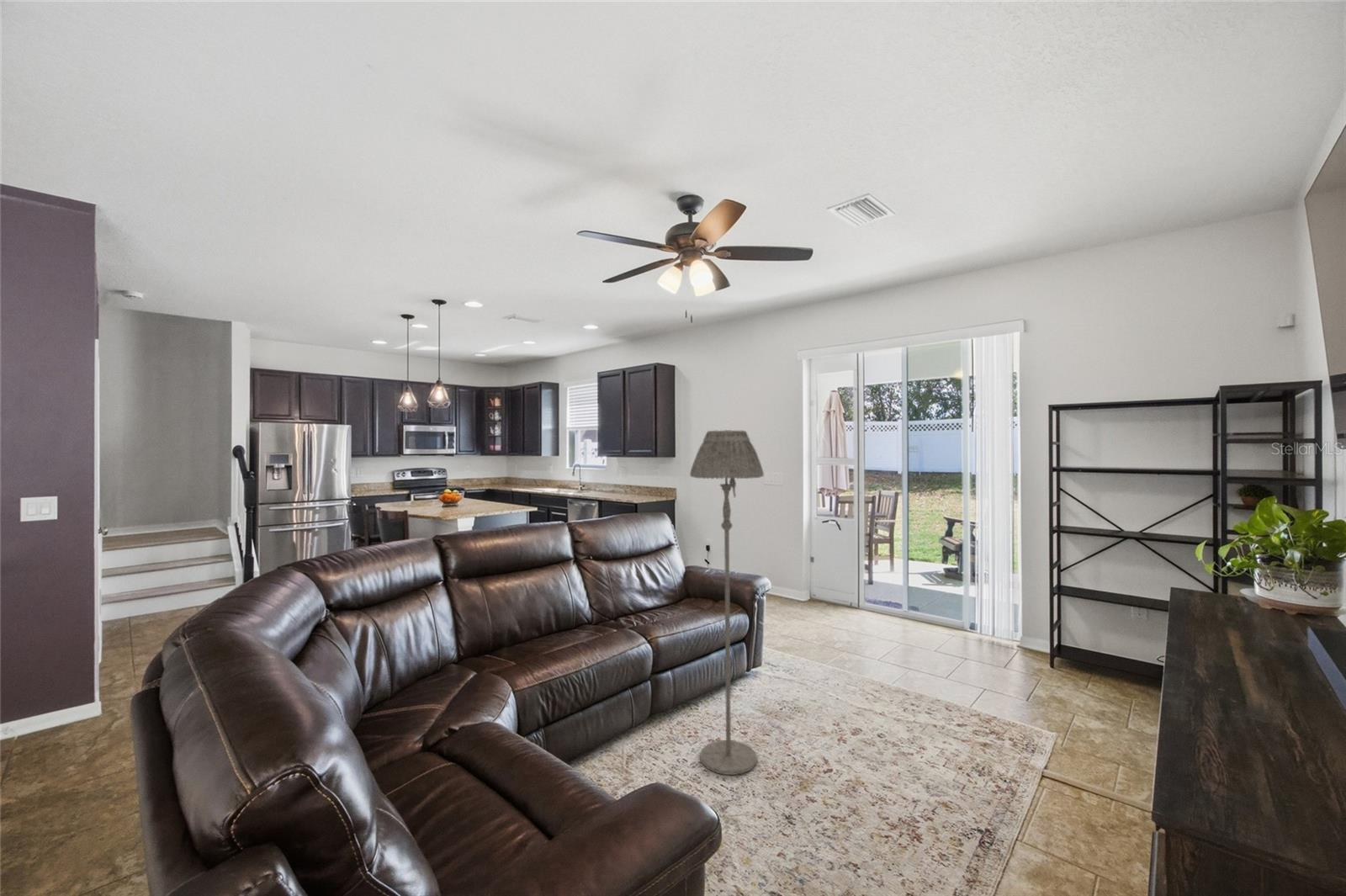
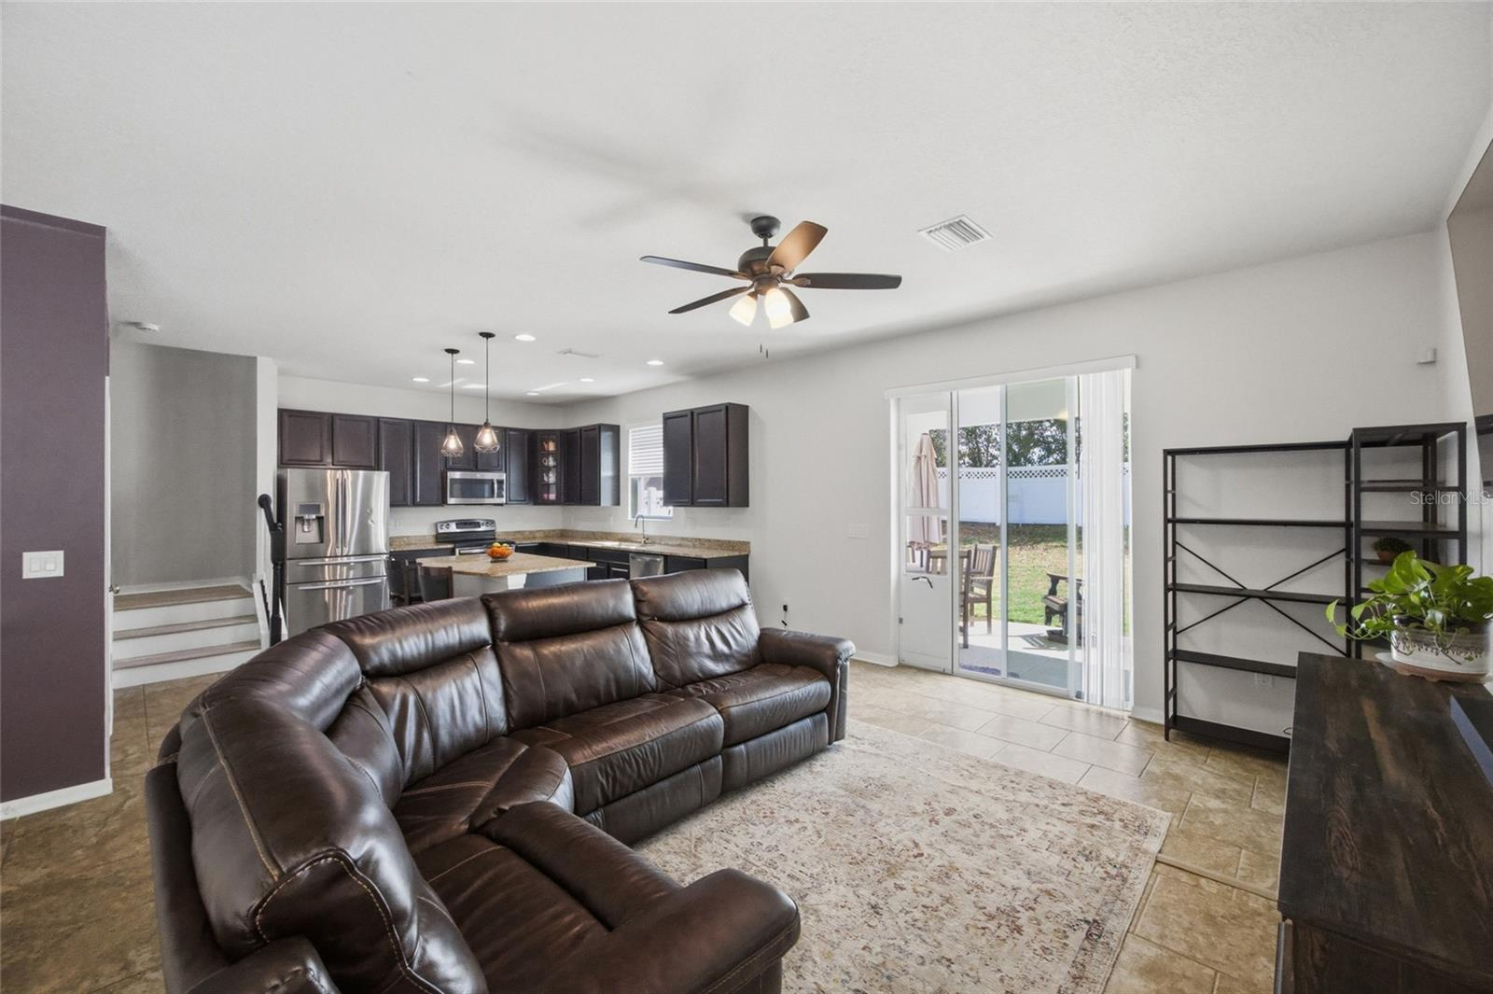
- floor lamp (727, 594)
